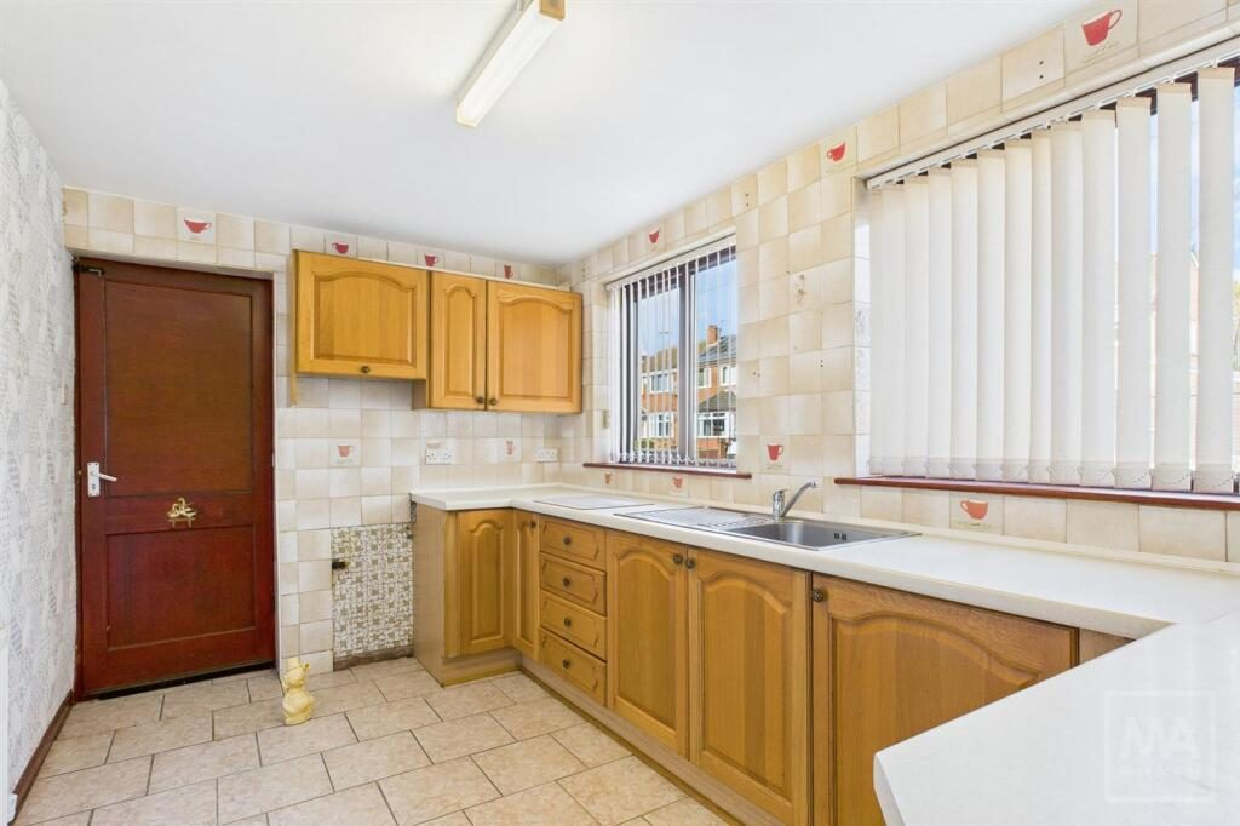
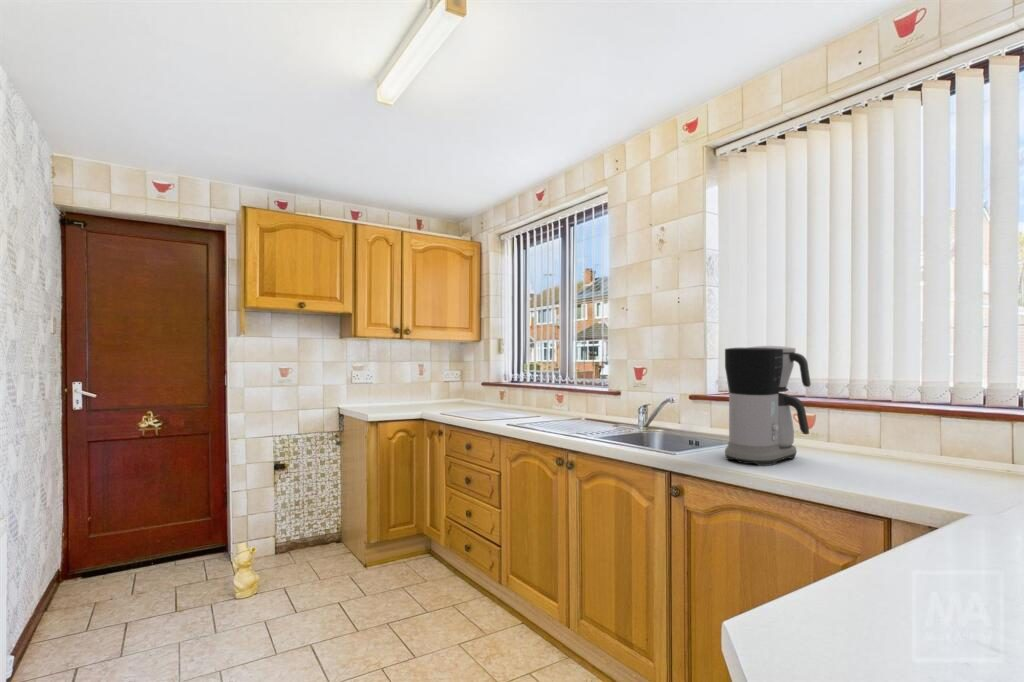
+ coffee maker (767, 402)
